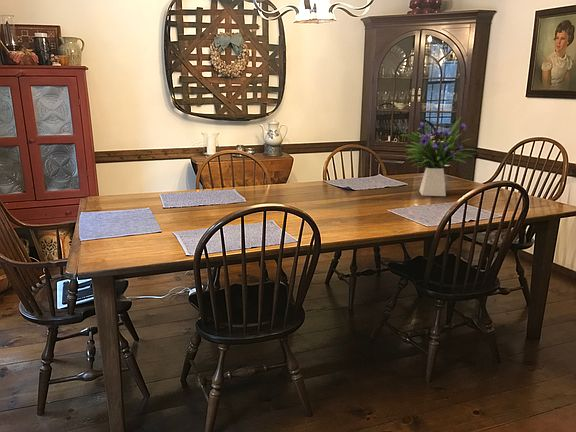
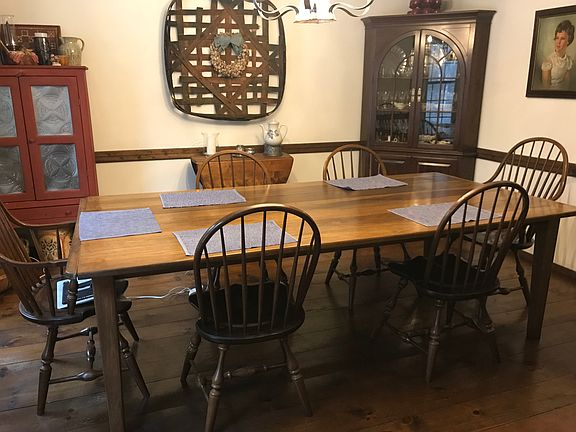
- flower arrangement (435, 155)
